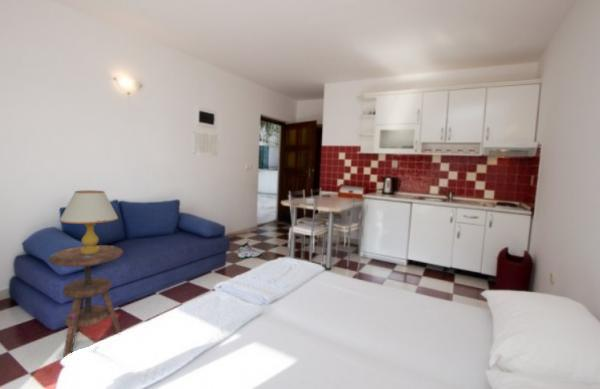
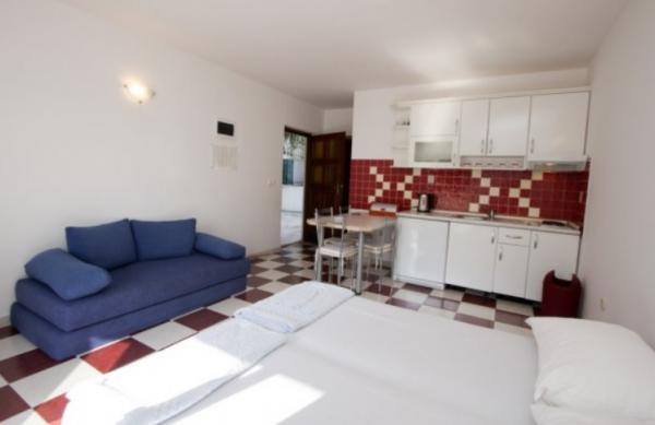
- sneaker (249, 248)
- table lamp (90, 221)
- side table (88, 296)
